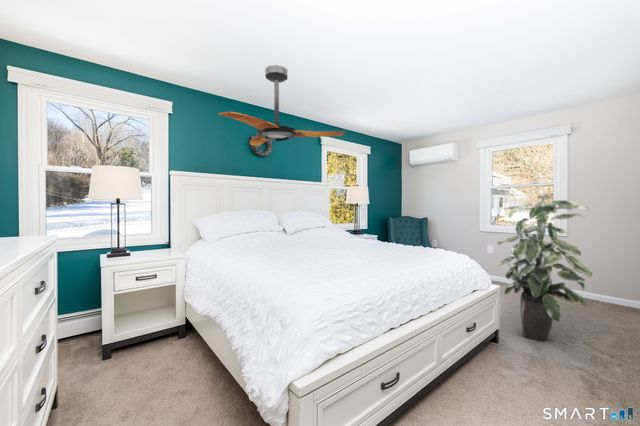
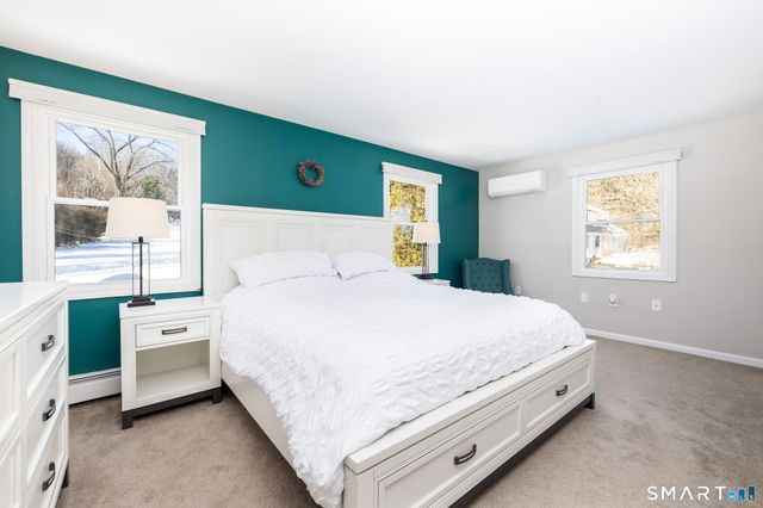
- ceiling fan (278, 106)
- indoor plant (541, 267)
